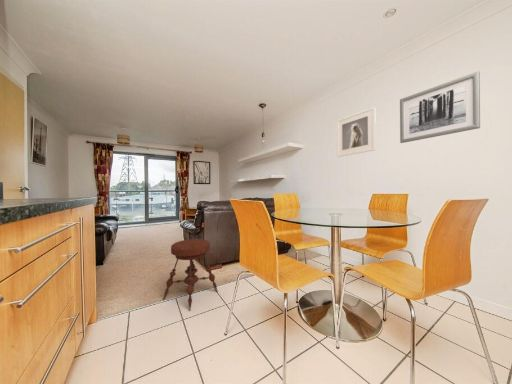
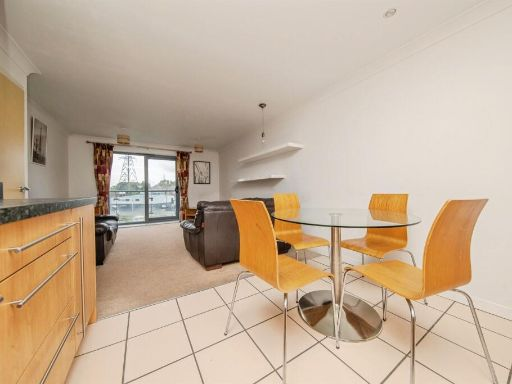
- wall art (434, 111)
- stool (191, 268)
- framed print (354, 134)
